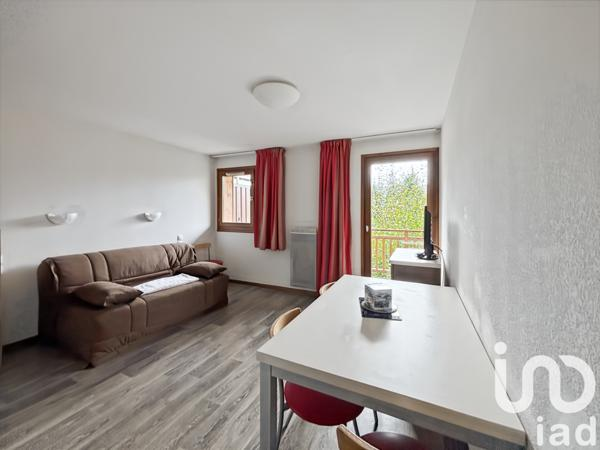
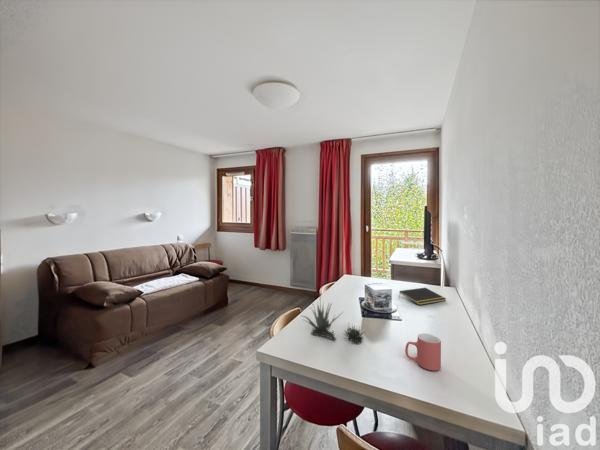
+ succulent plant (334, 316)
+ notepad (422, 295)
+ mug (422, 350)
